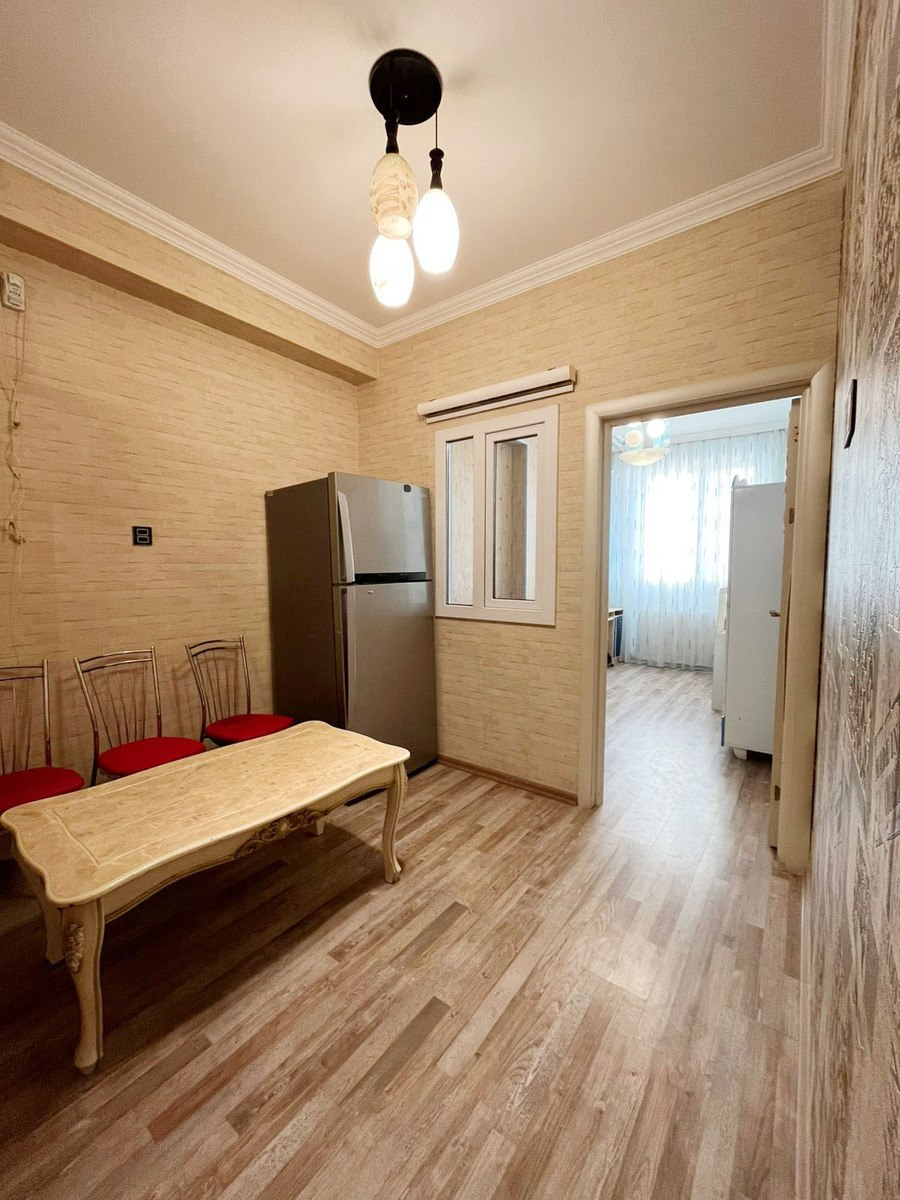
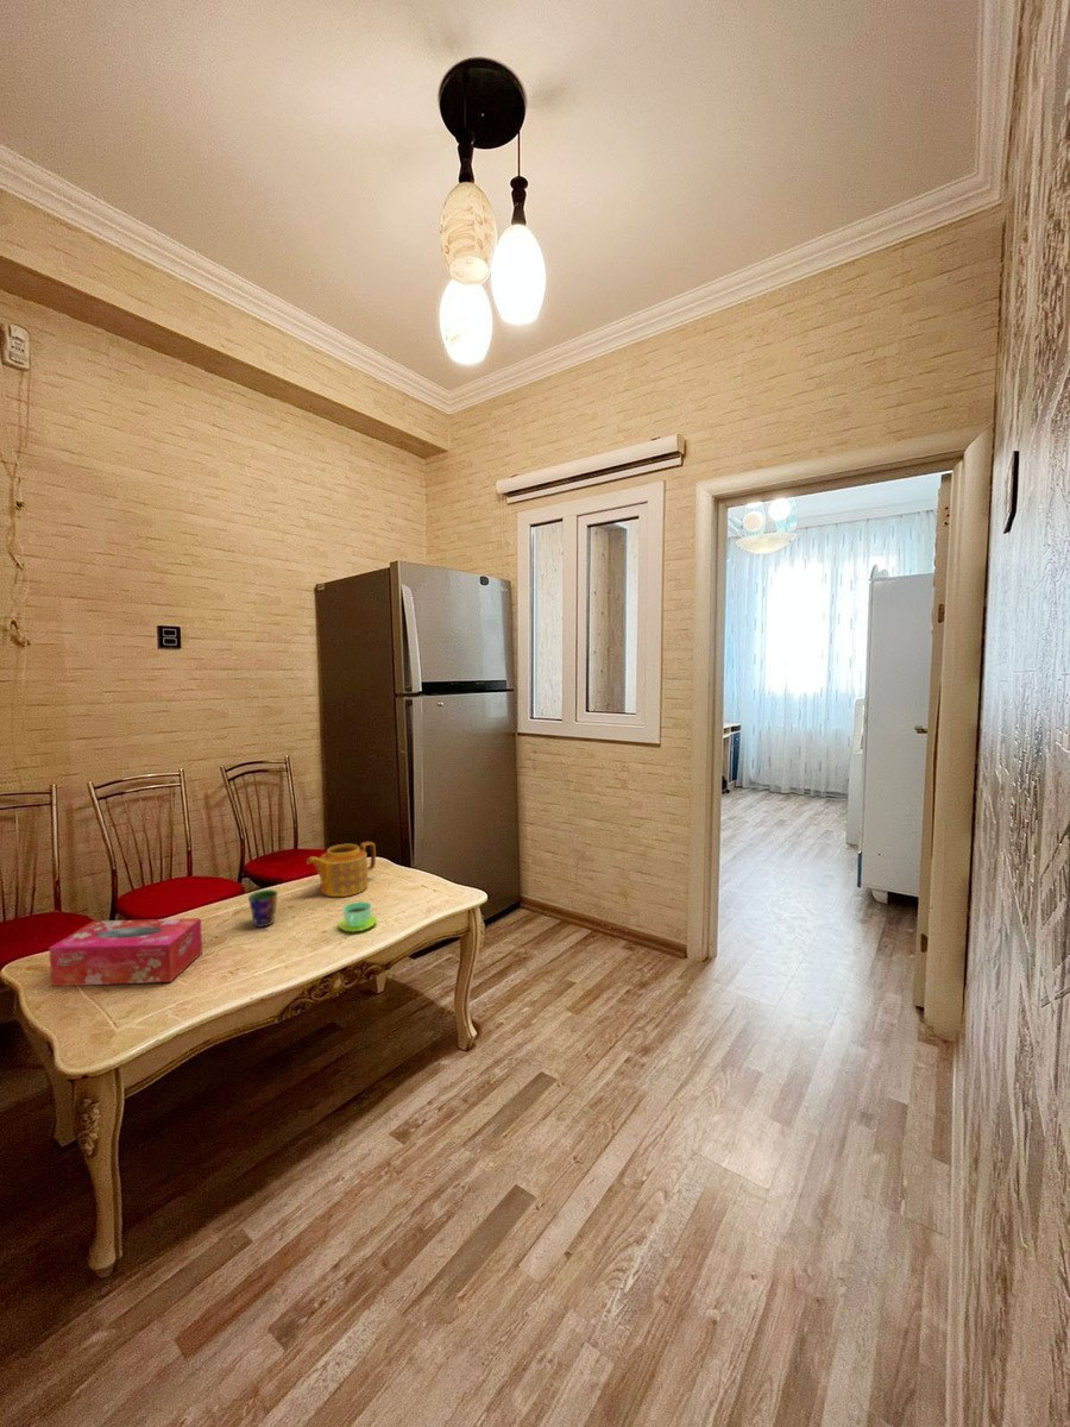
+ tissue box (130, 950)
+ cup (265, 910)
+ teapot (342, 868)
+ cup (357, 917)
